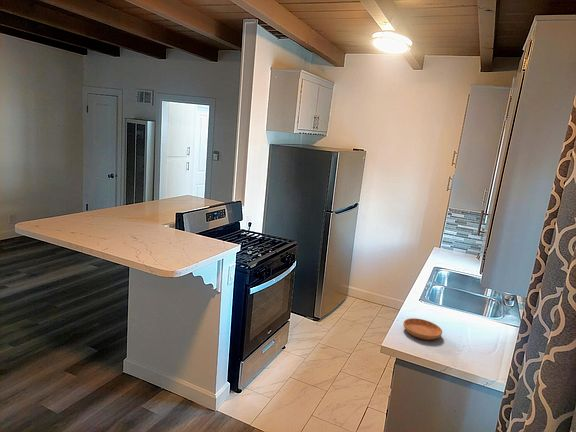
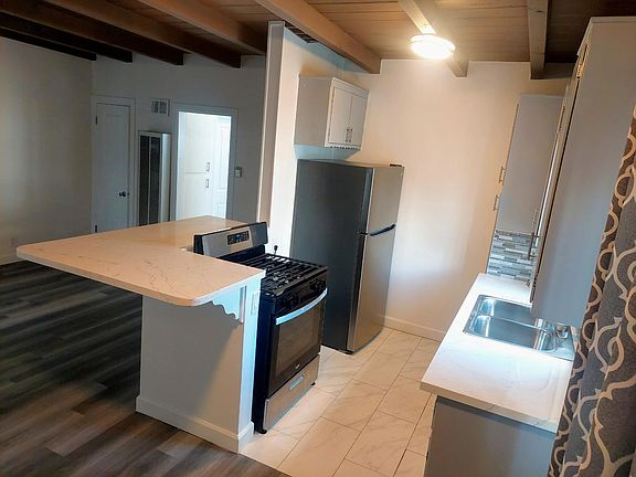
- saucer (422, 329)
